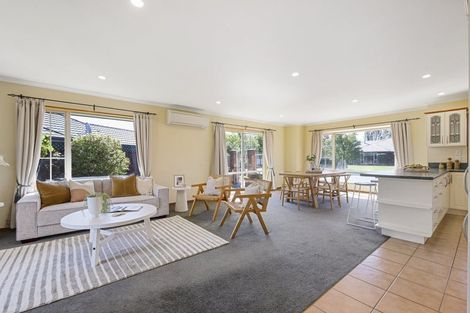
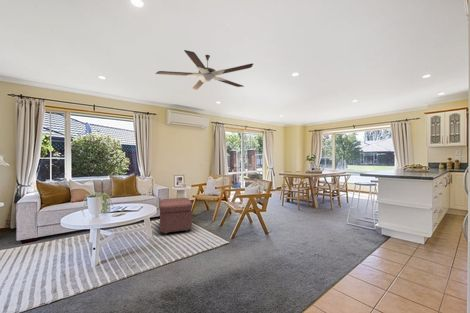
+ ottoman (175, 214)
+ ceiling fan (203, 68)
